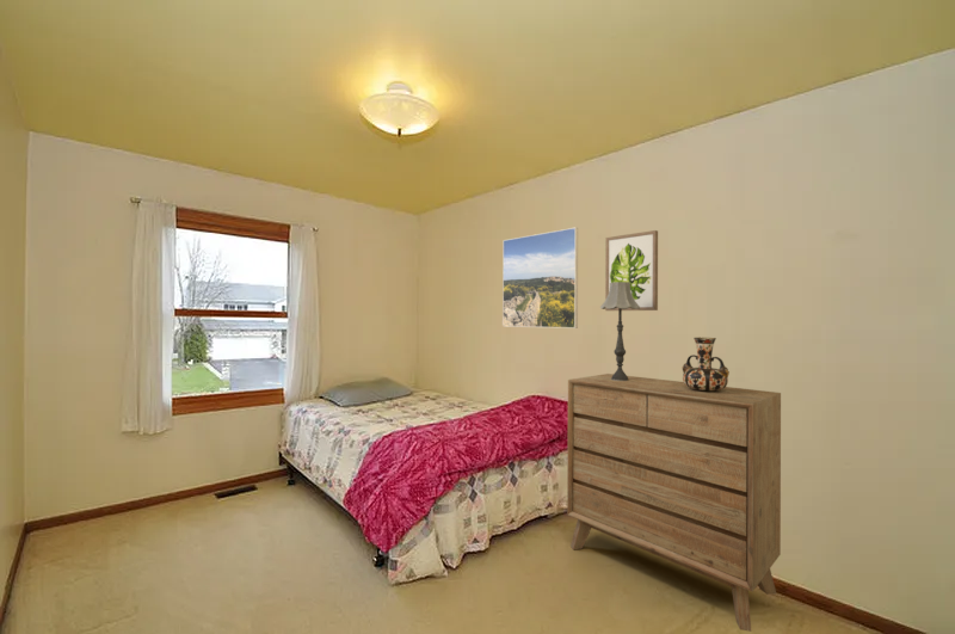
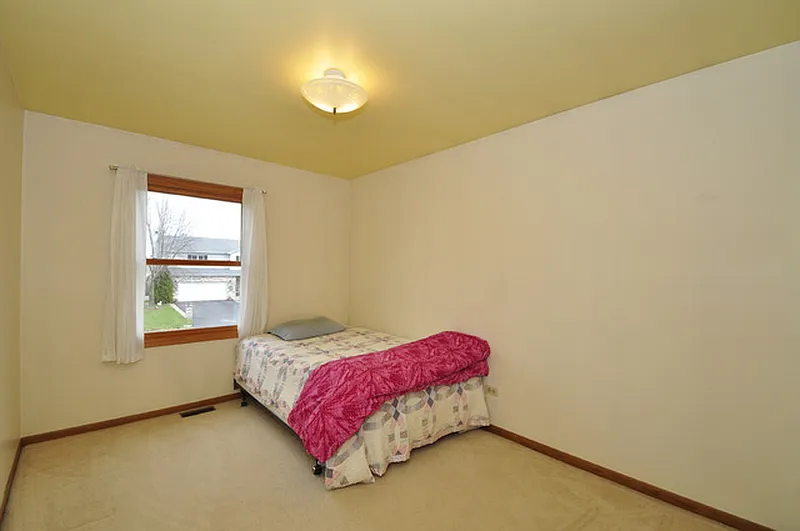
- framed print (537, 281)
- wall art (630, 272)
- table lamp (620, 331)
- dresser (664, 476)
- decorative vase (704, 363)
